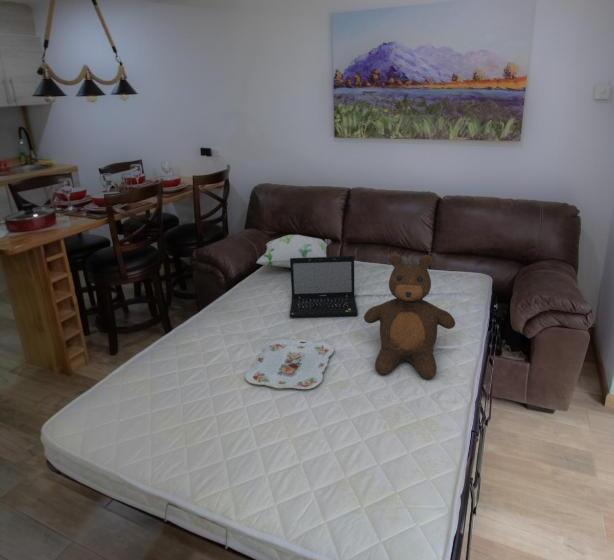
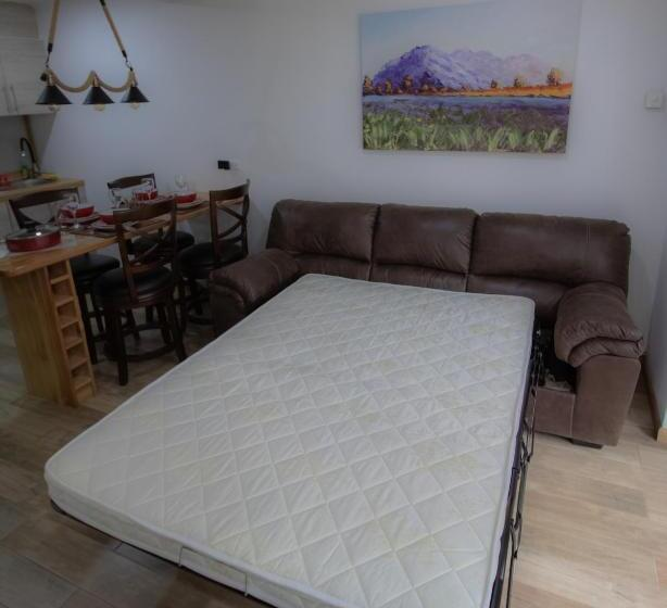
- serving tray (291, 362)
- laptop (322, 286)
- decorative pillow (296, 251)
- teddy bear (408, 312)
